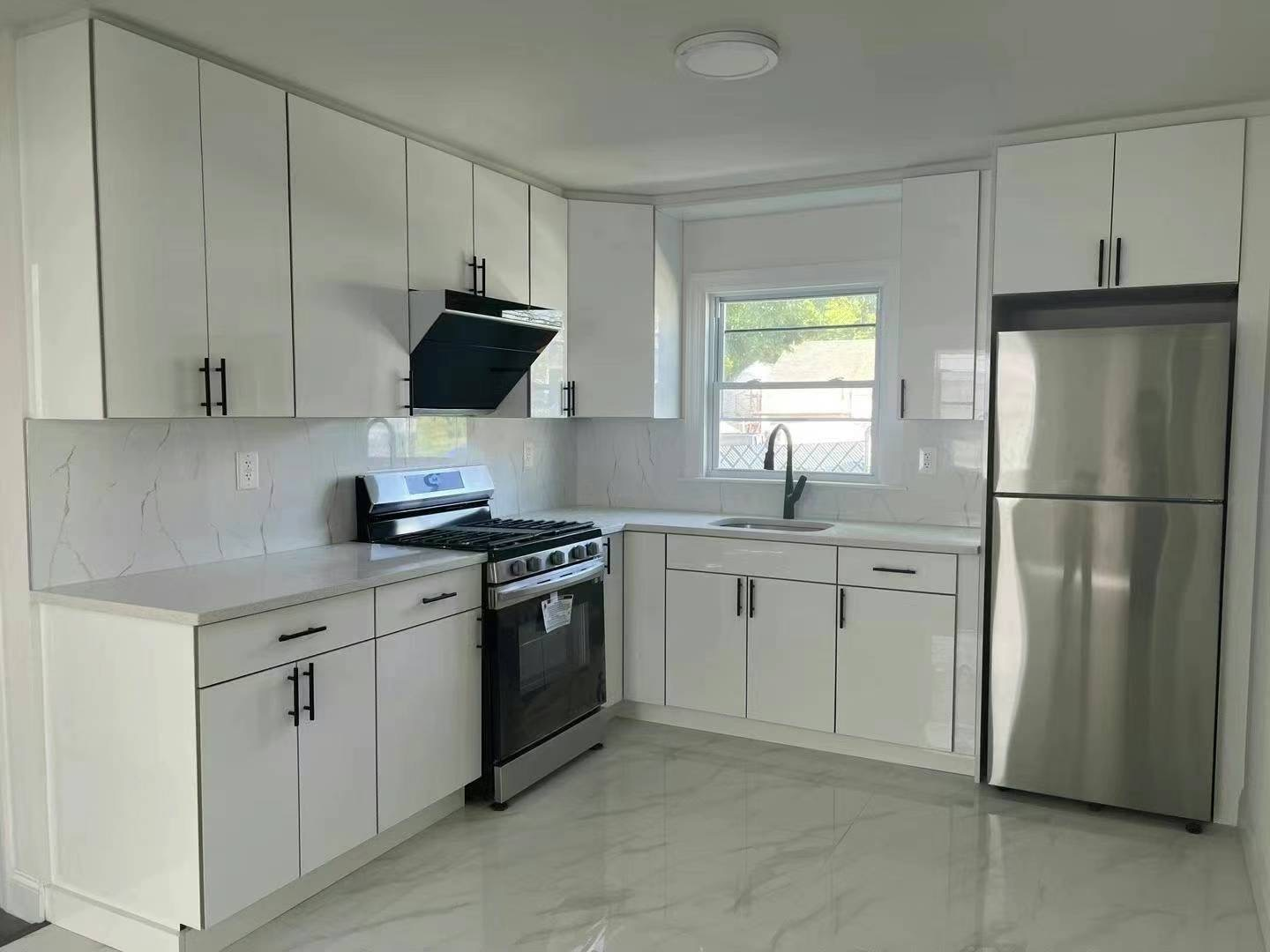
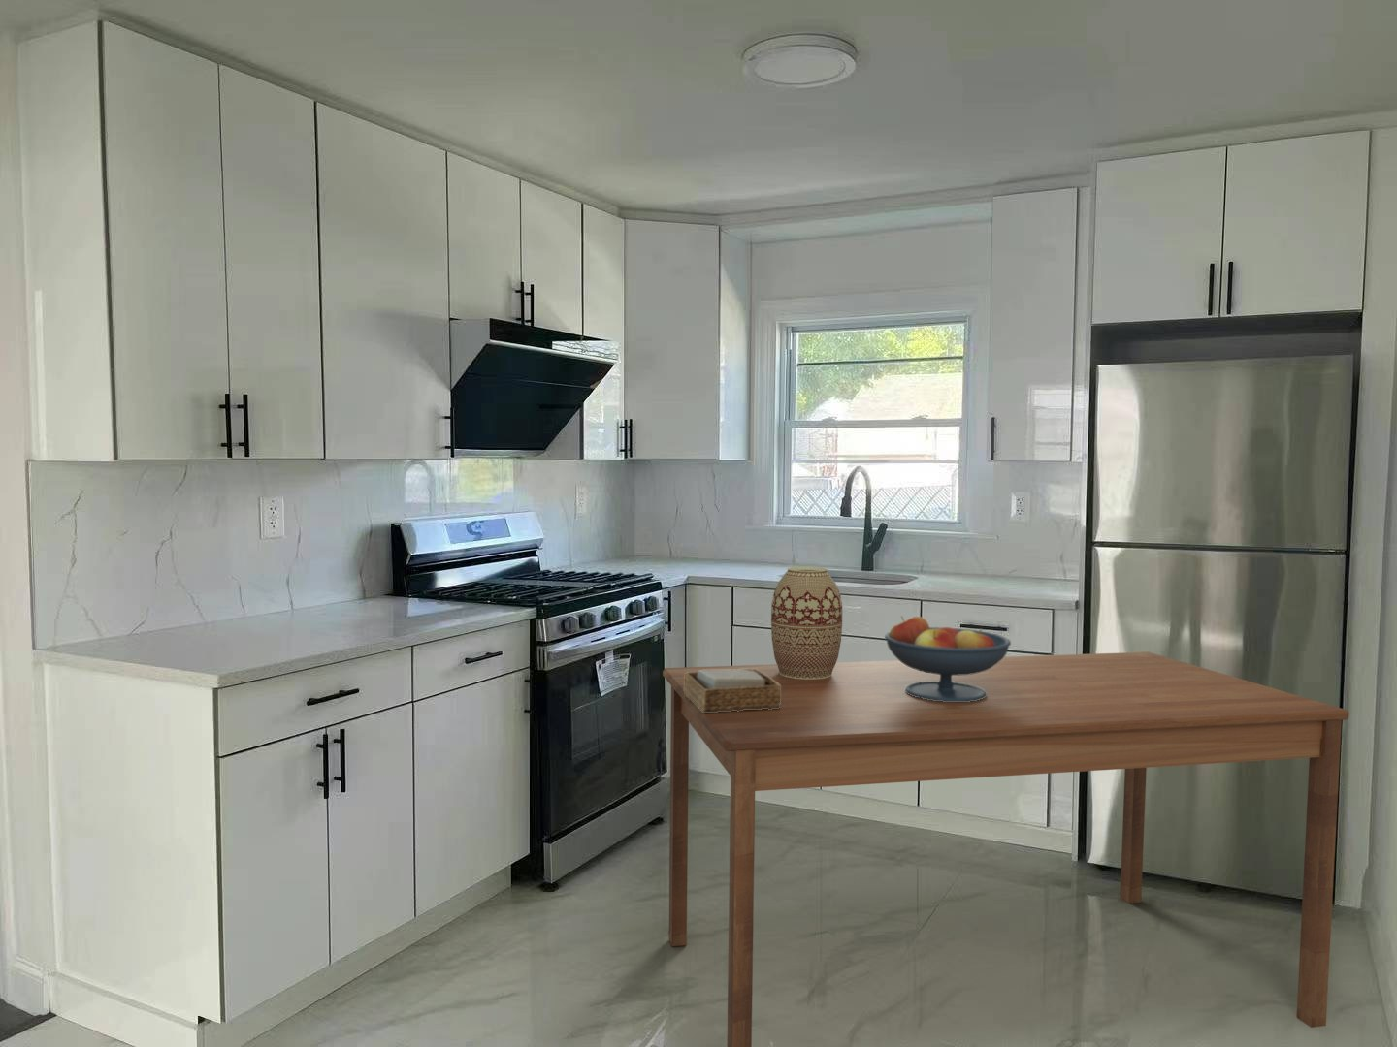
+ vase (806, 620)
+ dining table (971, 778)
+ fruit bowl (946, 654)
+ napkin holder (732, 685)
